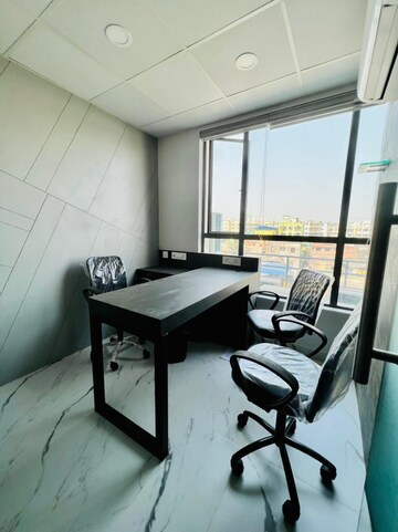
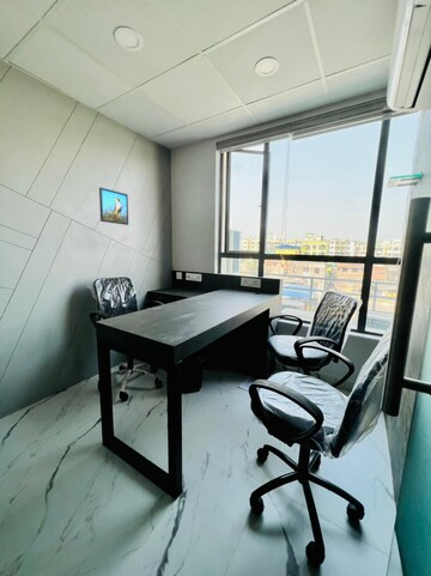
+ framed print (114, 207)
